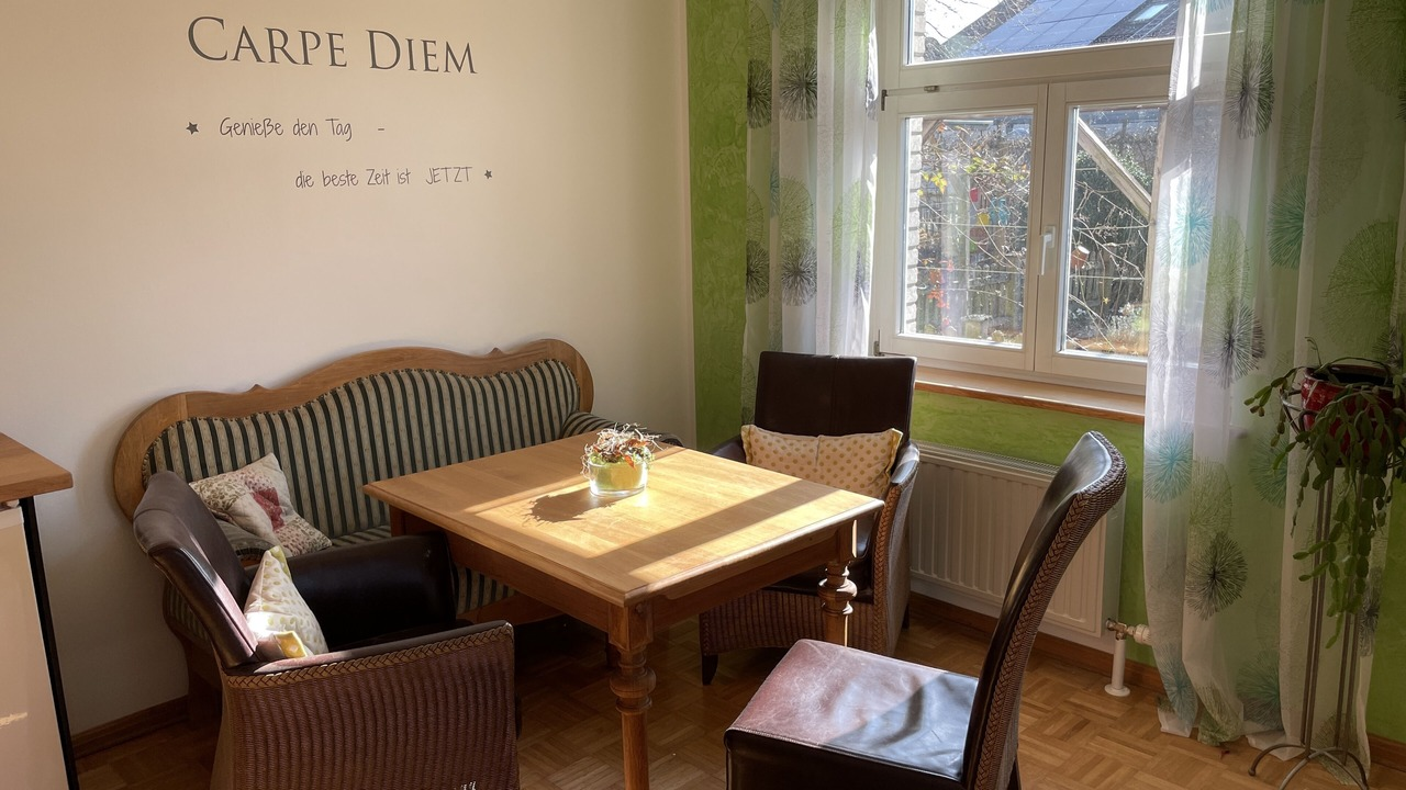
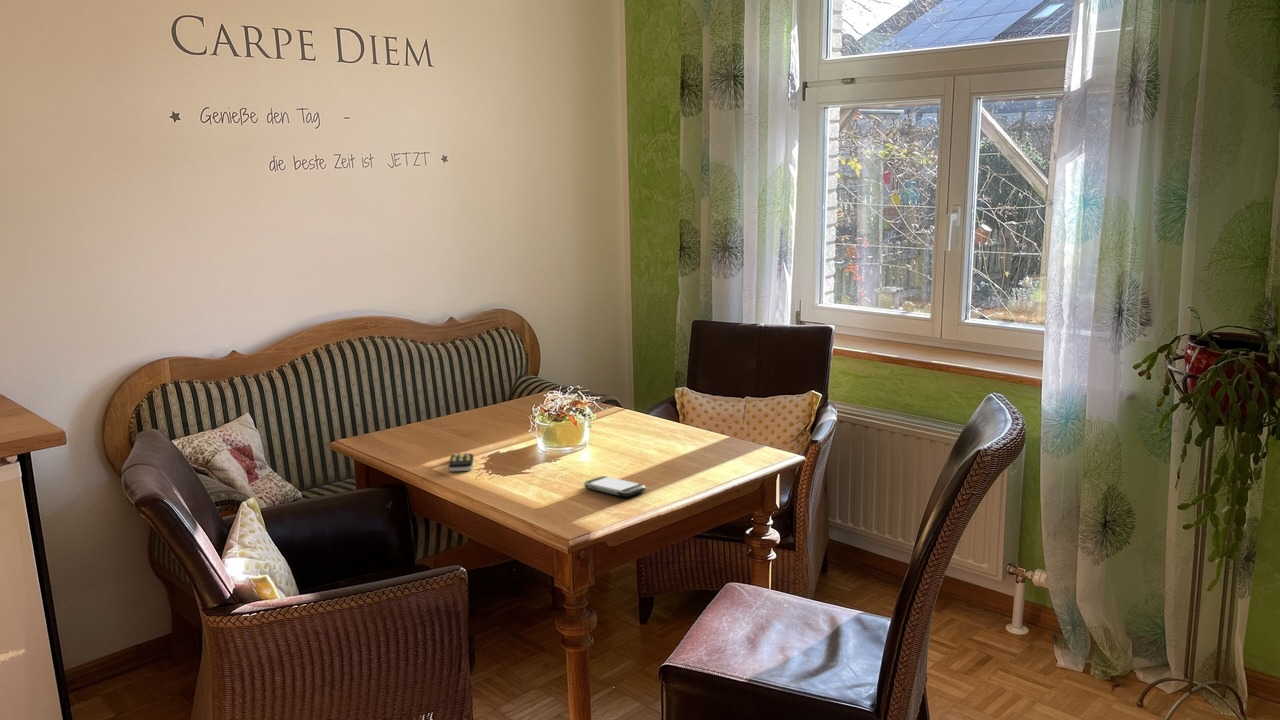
+ smartphone (614, 486)
+ remote control (461, 461)
